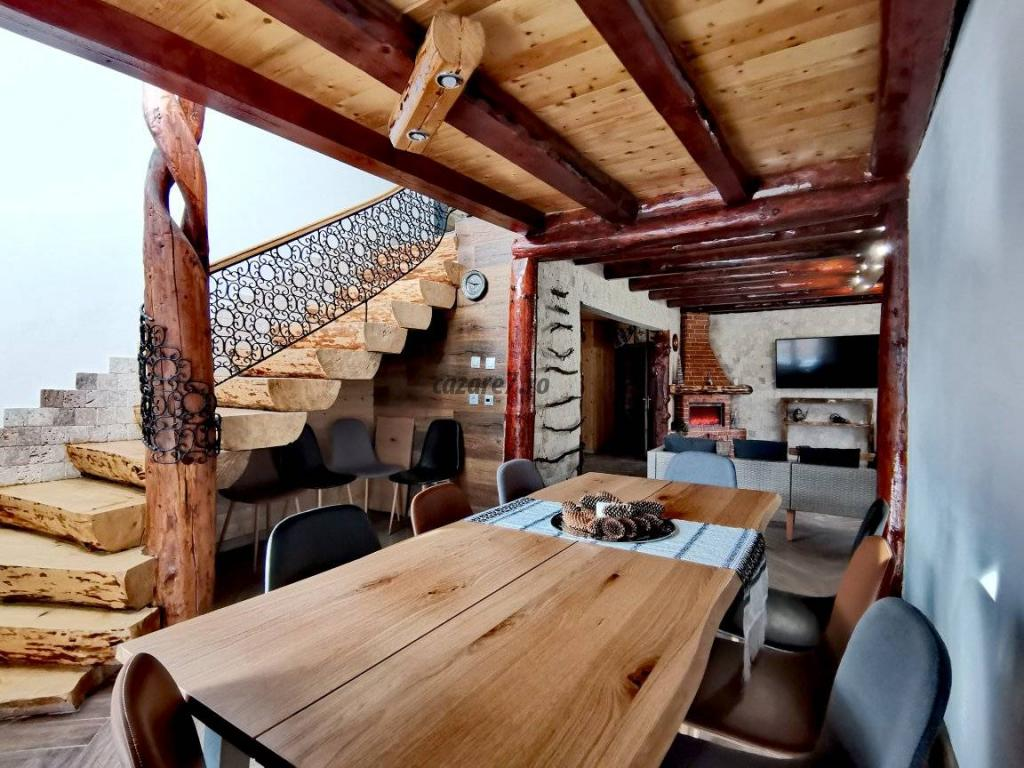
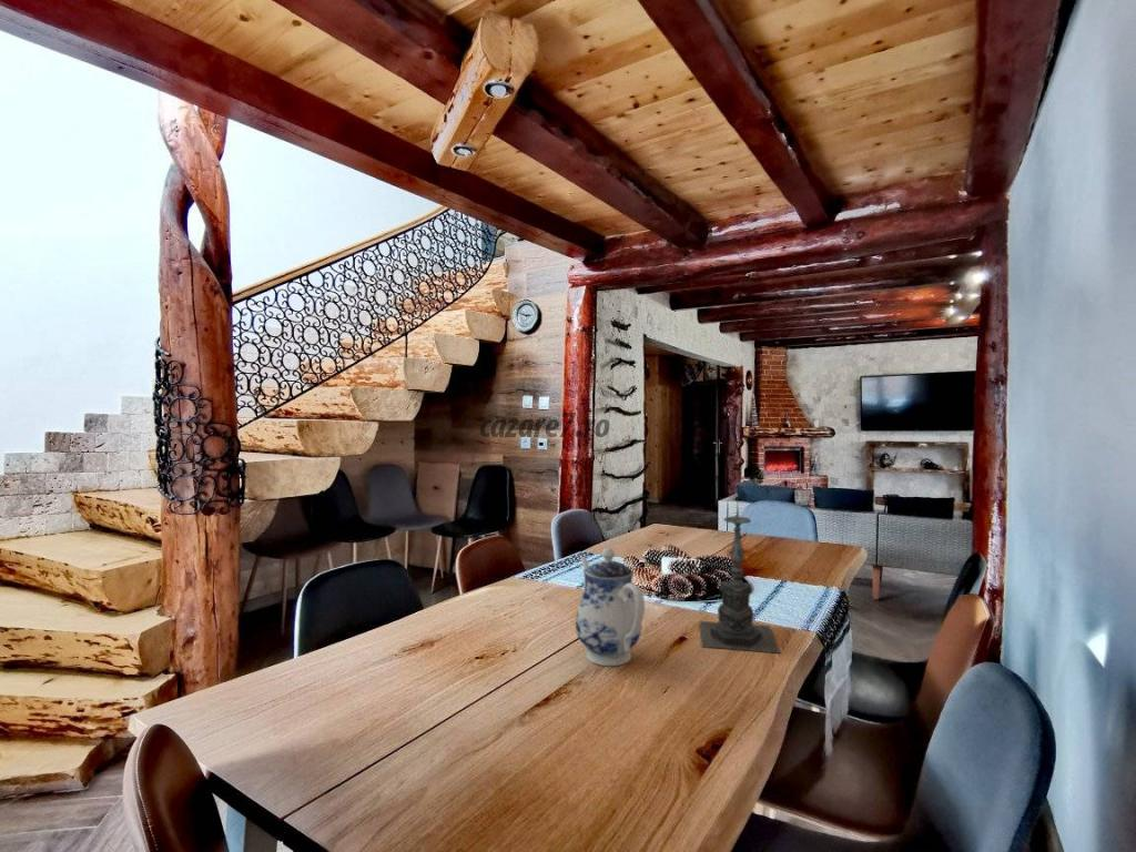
+ candle holder (737, 567)
+ teapot (608, 601)
